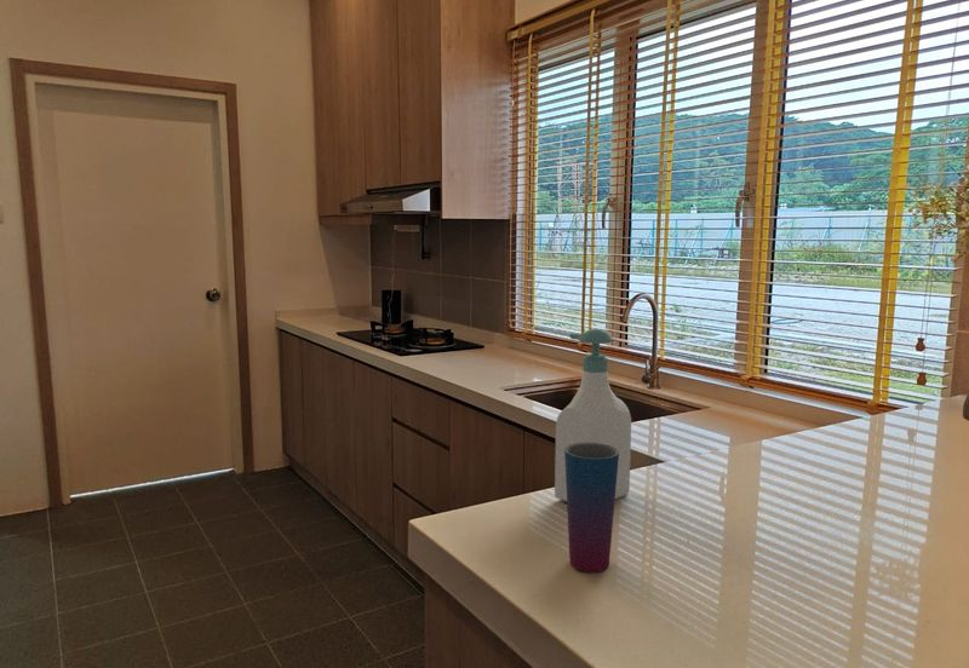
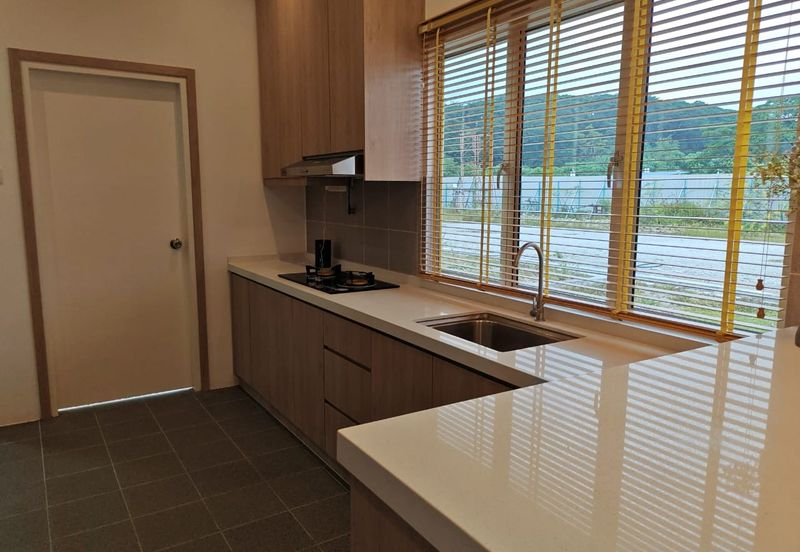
- soap bottle (589, 413)
- cup (590, 507)
